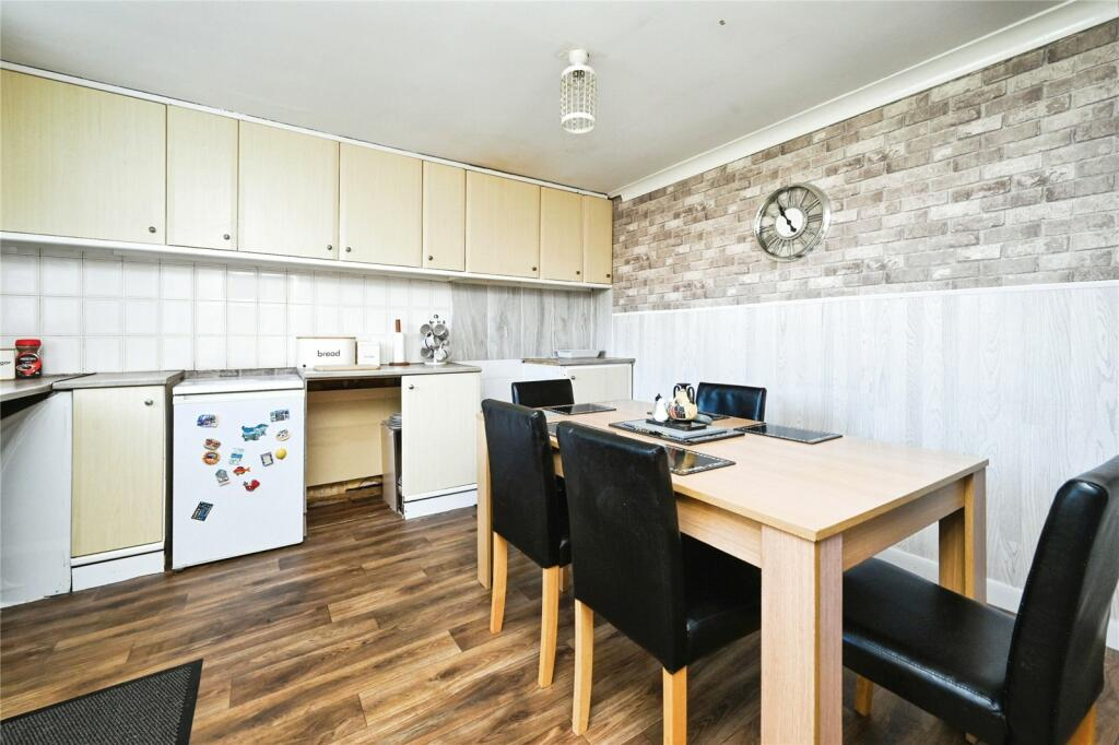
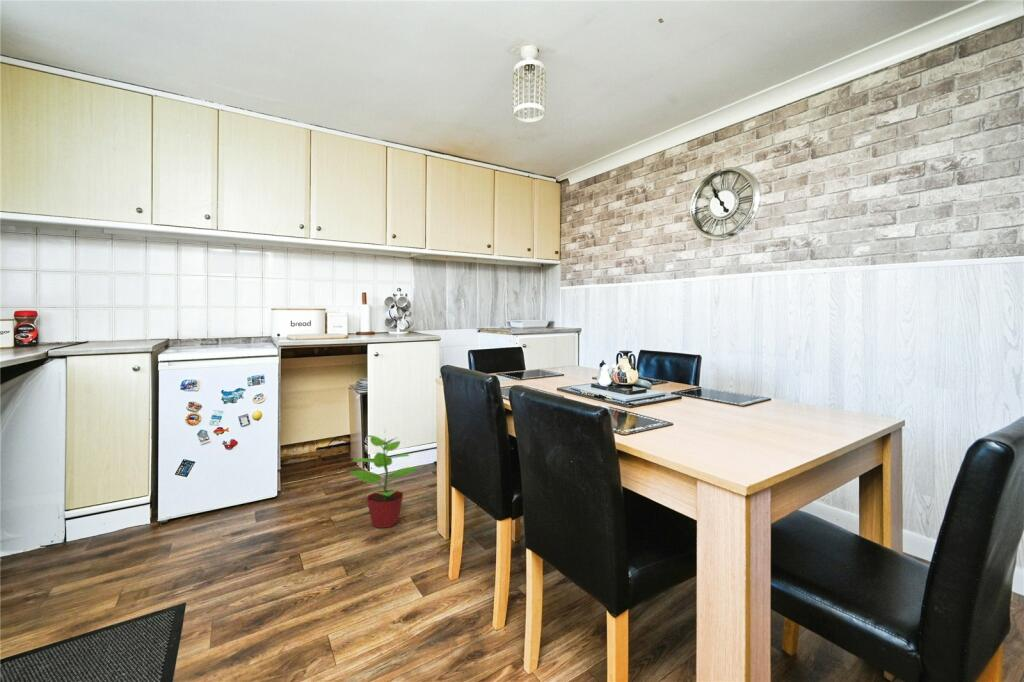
+ potted plant (381, 477)
